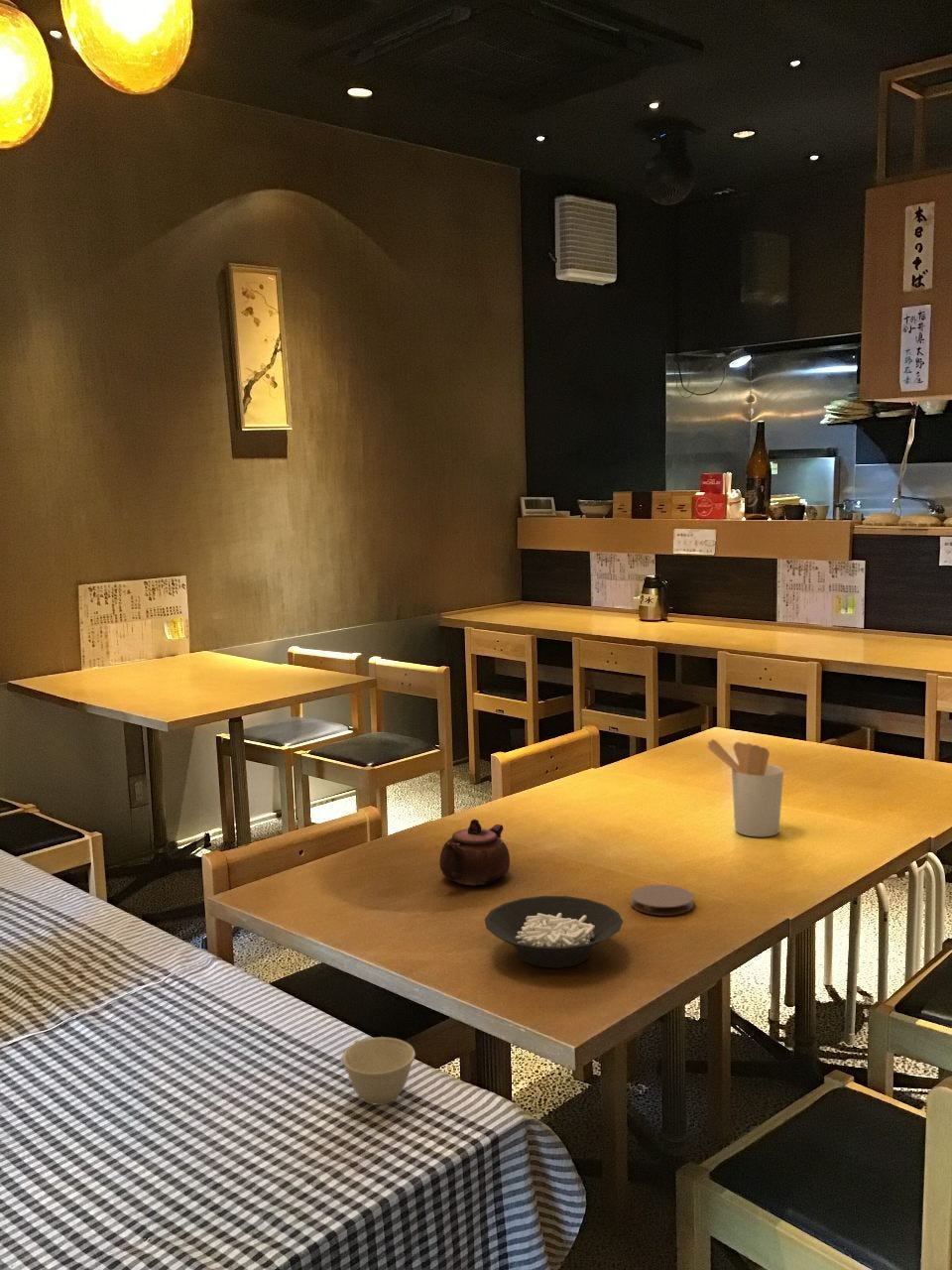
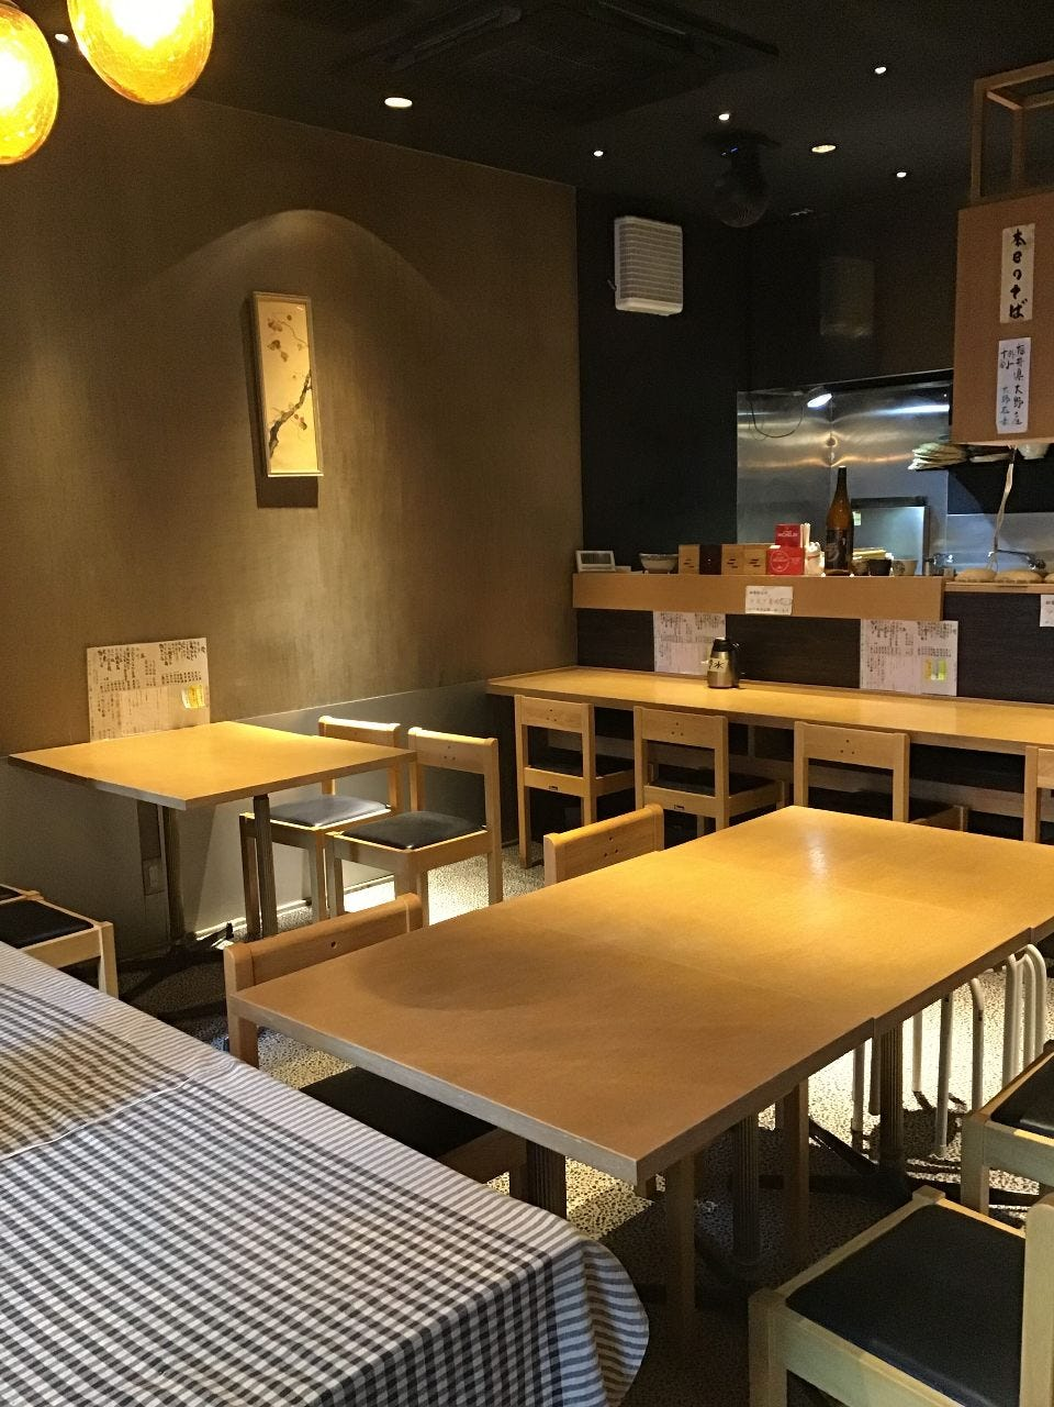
- teacup (375, 1071)
- teapot (472, 848)
- coaster (661, 899)
- cereal bowl (553, 936)
- utensil holder (743, 784)
